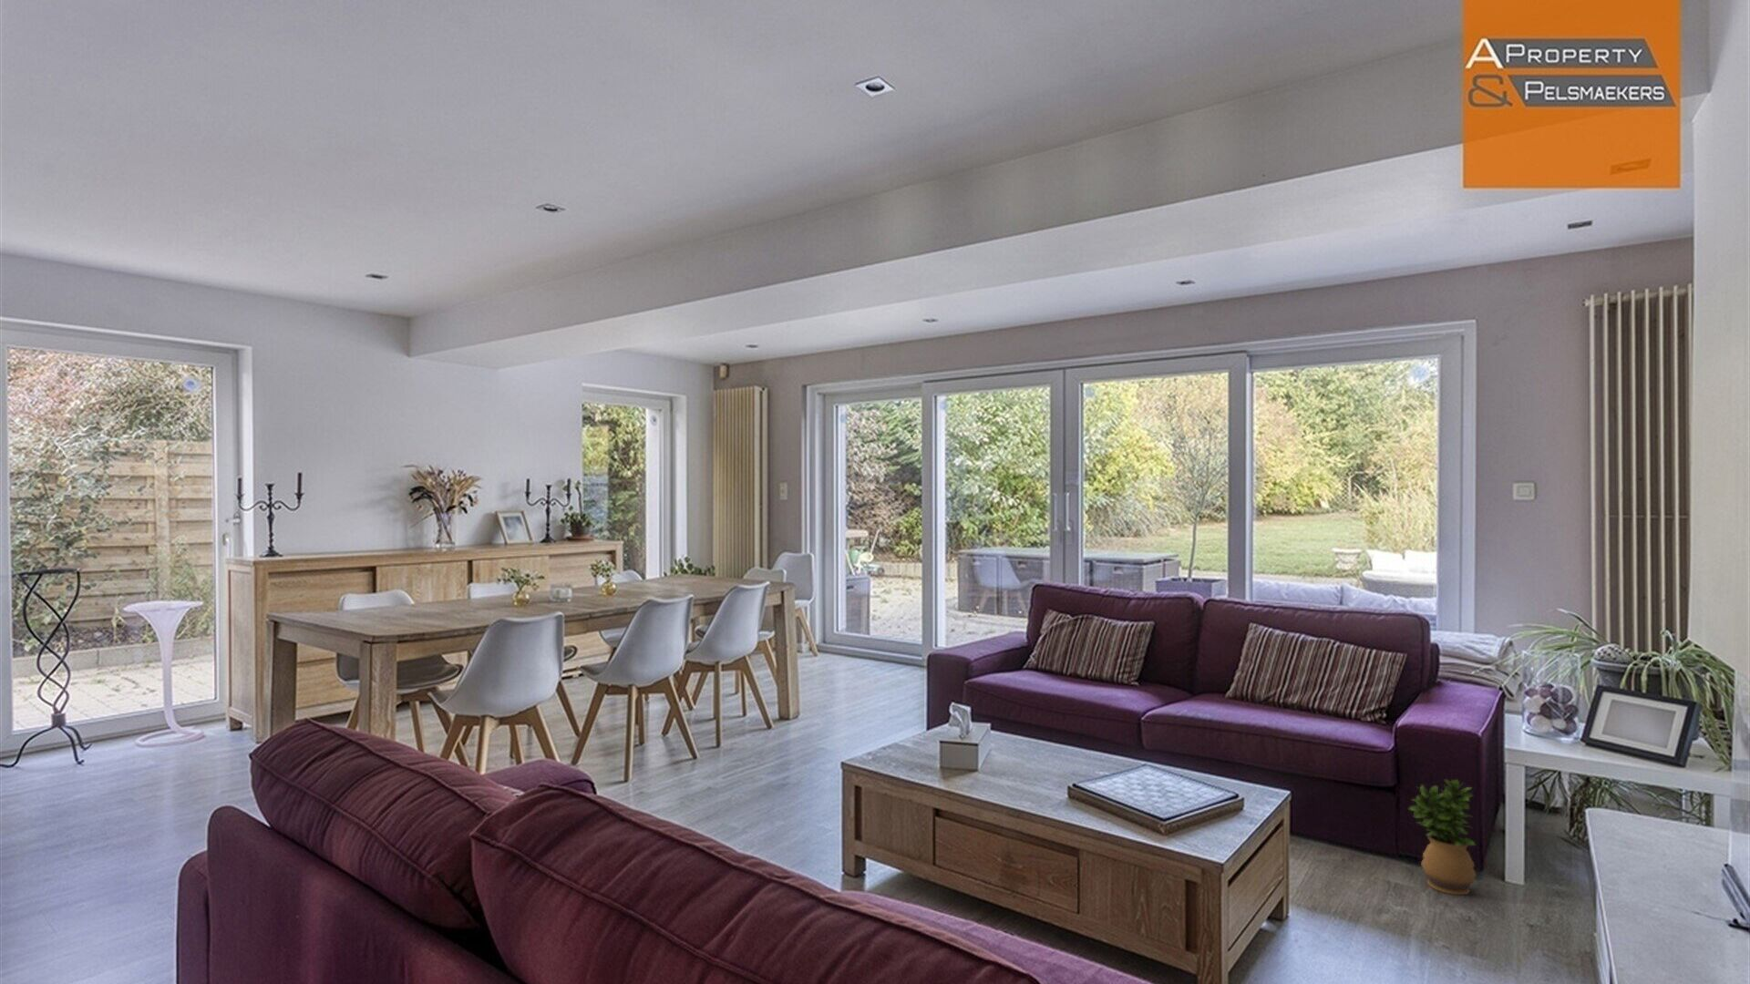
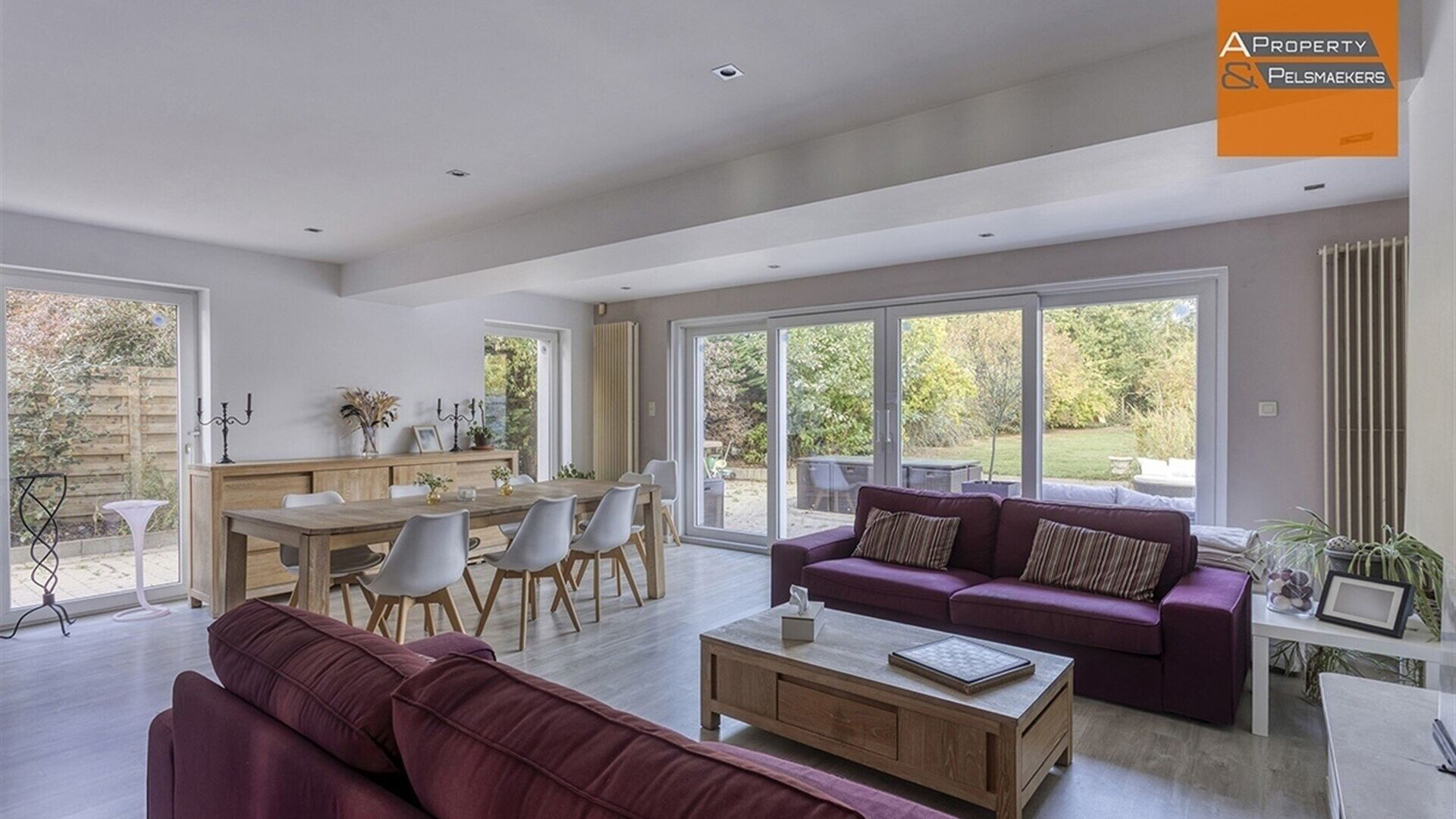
- potted plant (1442, 830)
